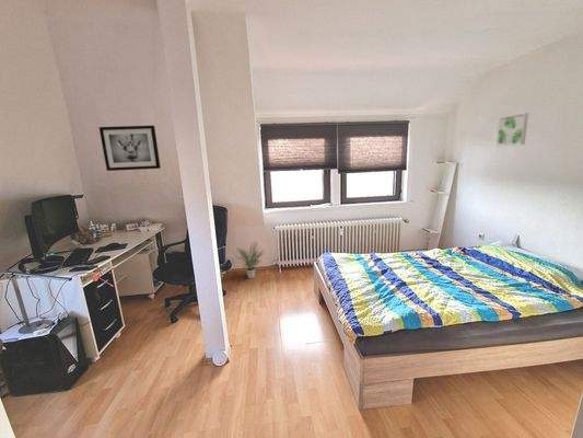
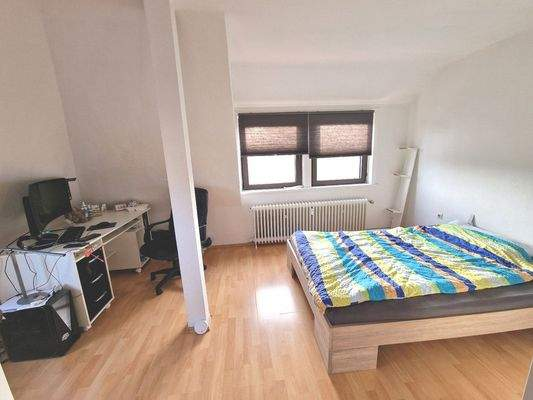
- wall art (130, 148)
- wall art (511, 130)
- potted plant (249, 261)
